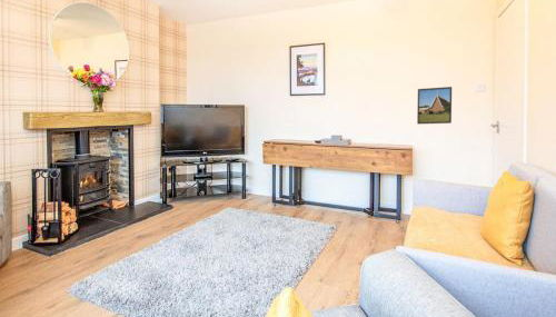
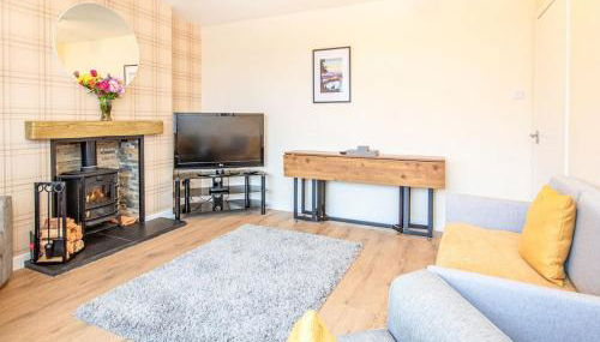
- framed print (434, 106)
